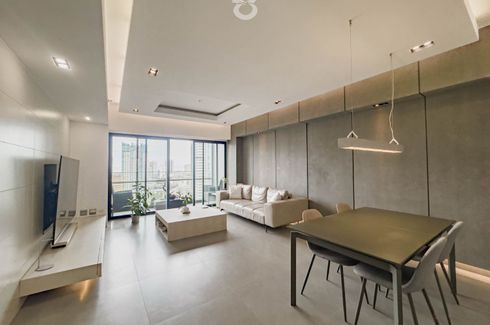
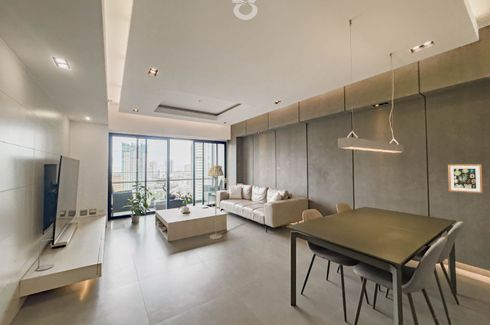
+ wall art (464, 178)
+ floor lamp (215, 201)
